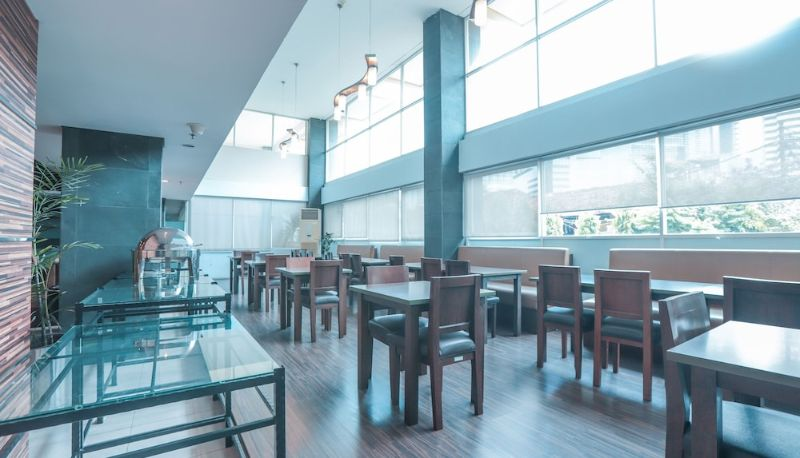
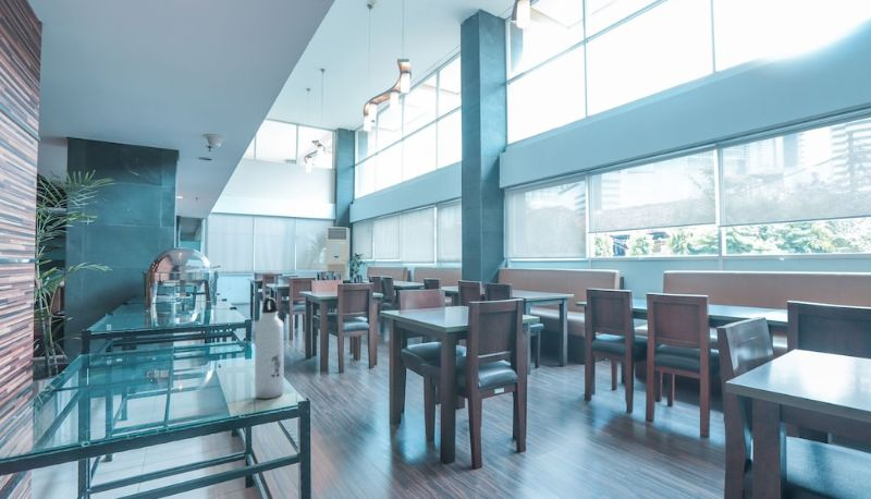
+ water bottle (269, 345)
